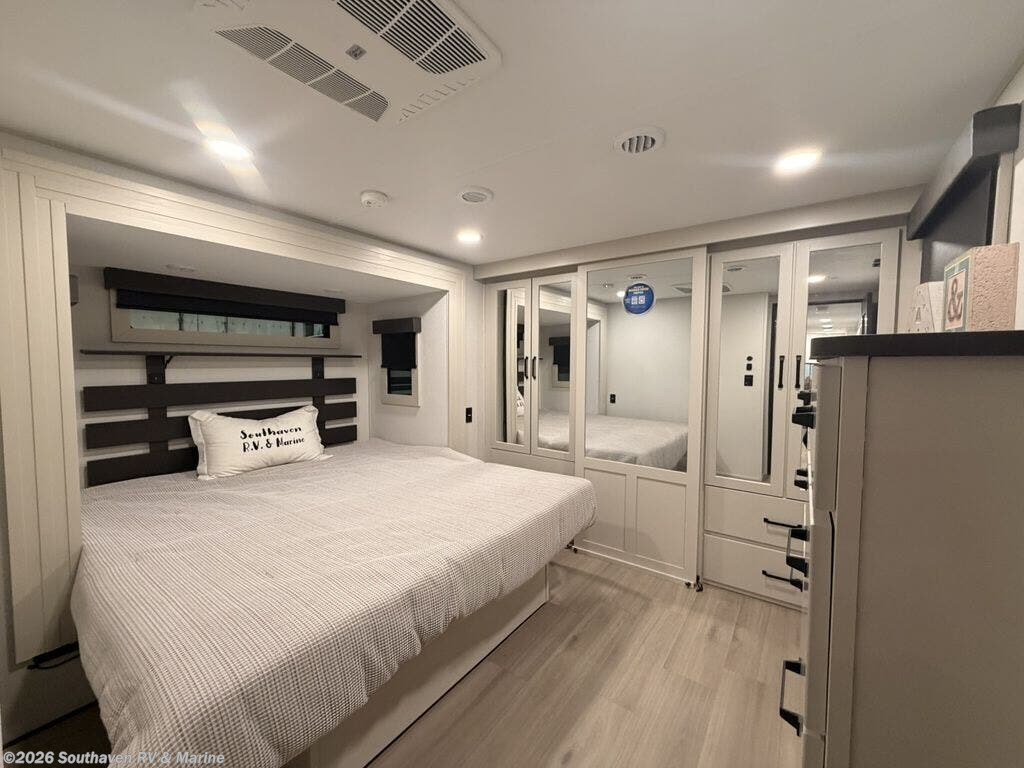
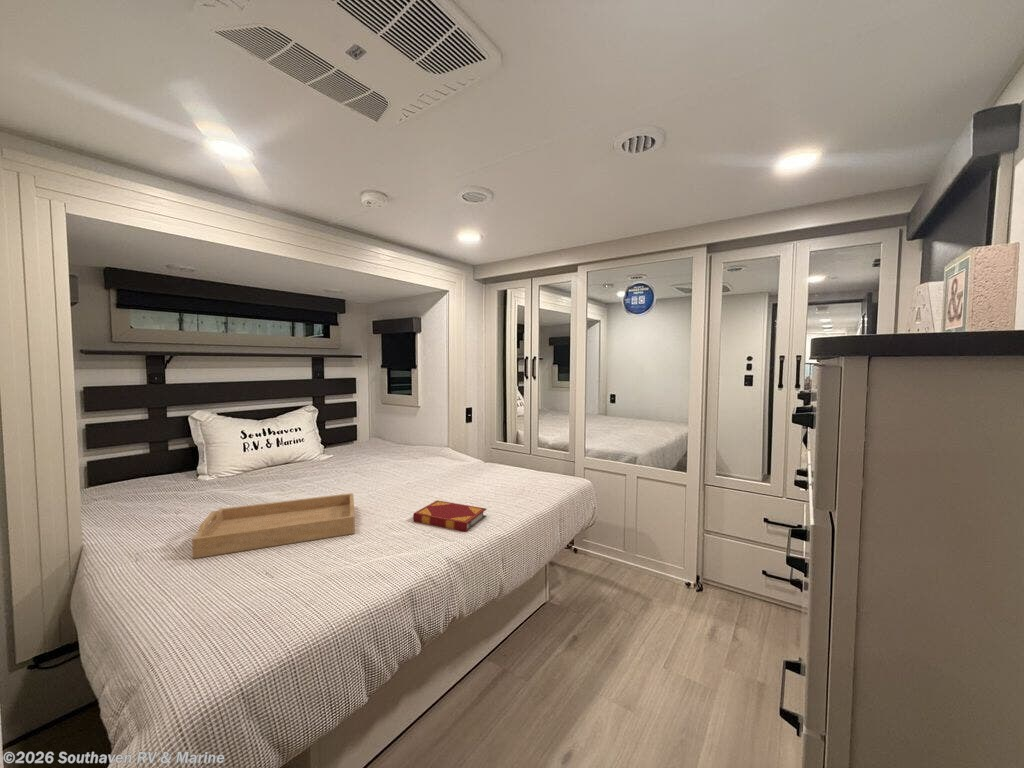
+ serving tray (285, 518)
+ hardback book (450, 515)
